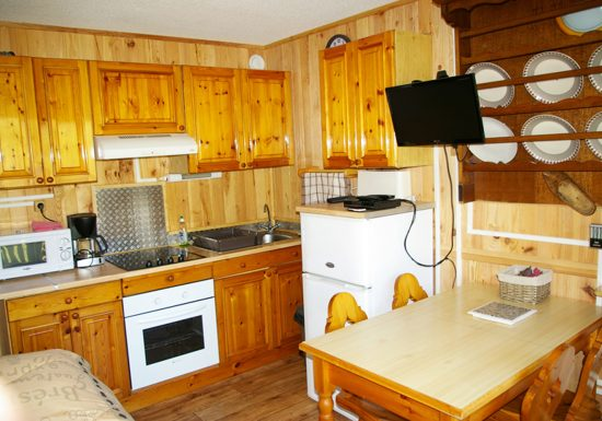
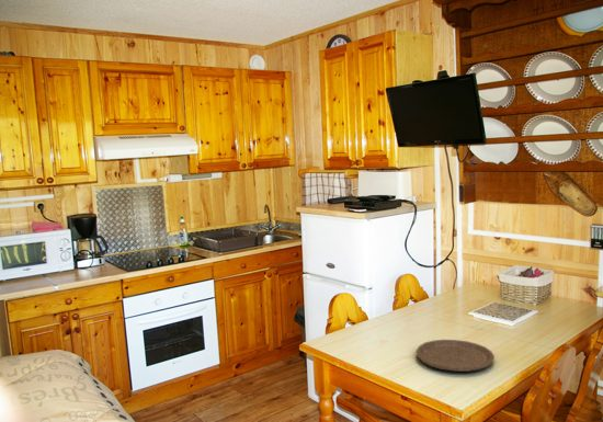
+ plate (454, 355)
